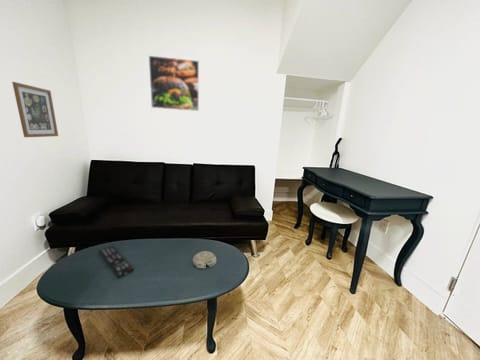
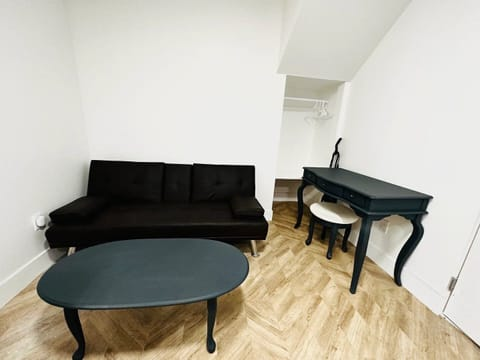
- decorative bowl (204, 257)
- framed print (175, 84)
- wall art (38, 112)
- remote control (115, 260)
